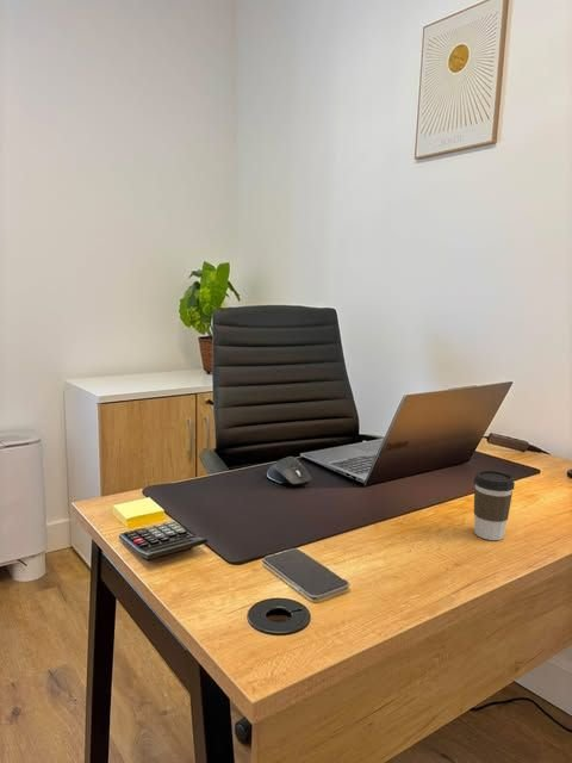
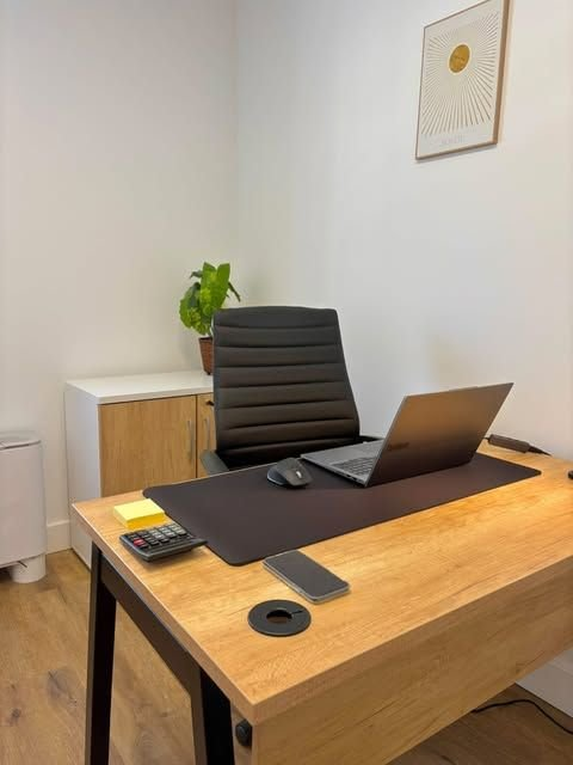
- coffee cup (491, 504)
